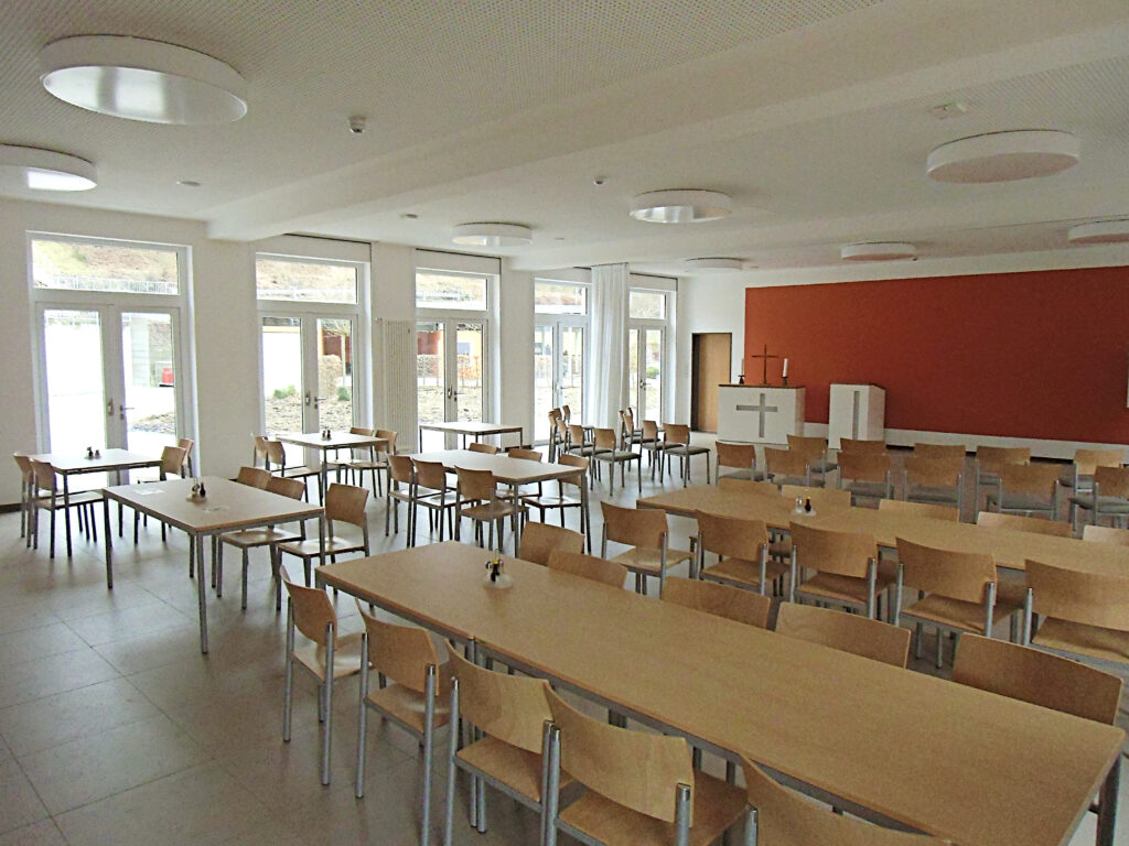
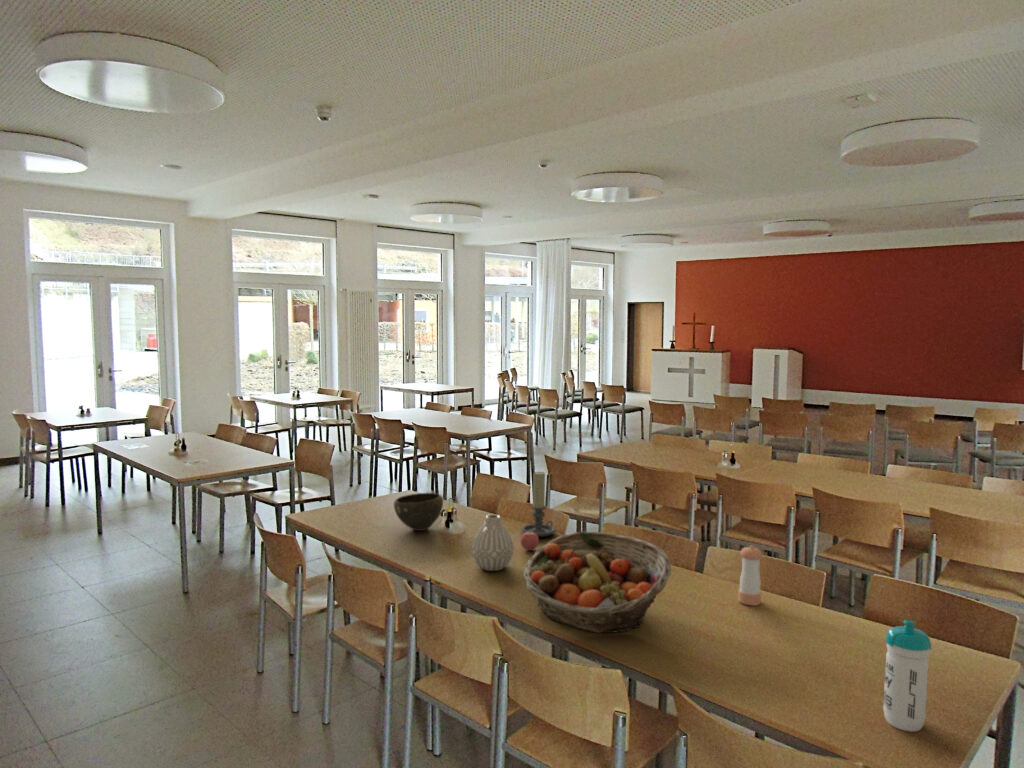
+ pepper shaker (750, 573)
+ fruit basket (595, 579)
+ apple (529, 540)
+ vase (492, 541)
+ water bottle (906, 672)
+ bowl (418, 513)
+ candle holder (540, 502)
